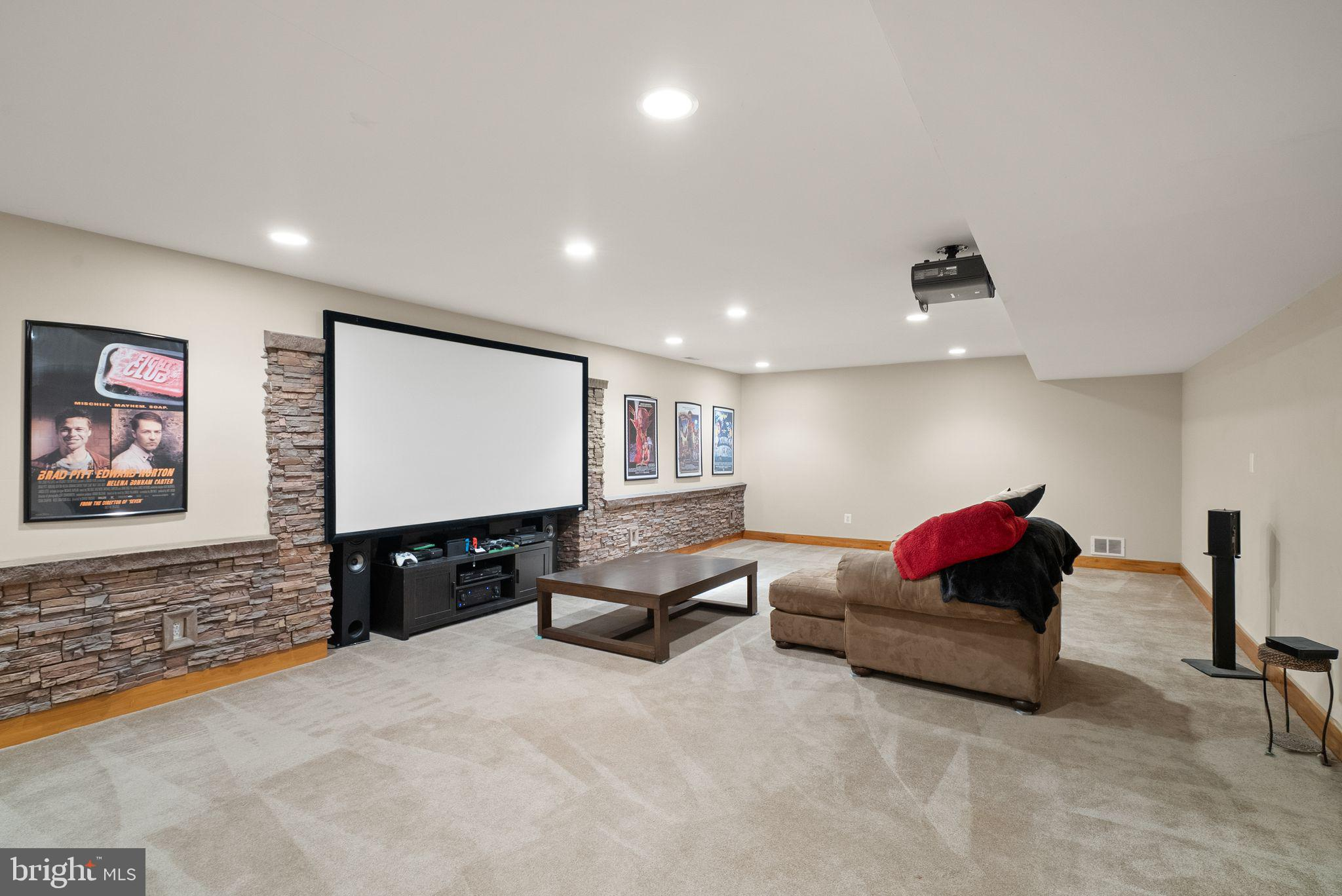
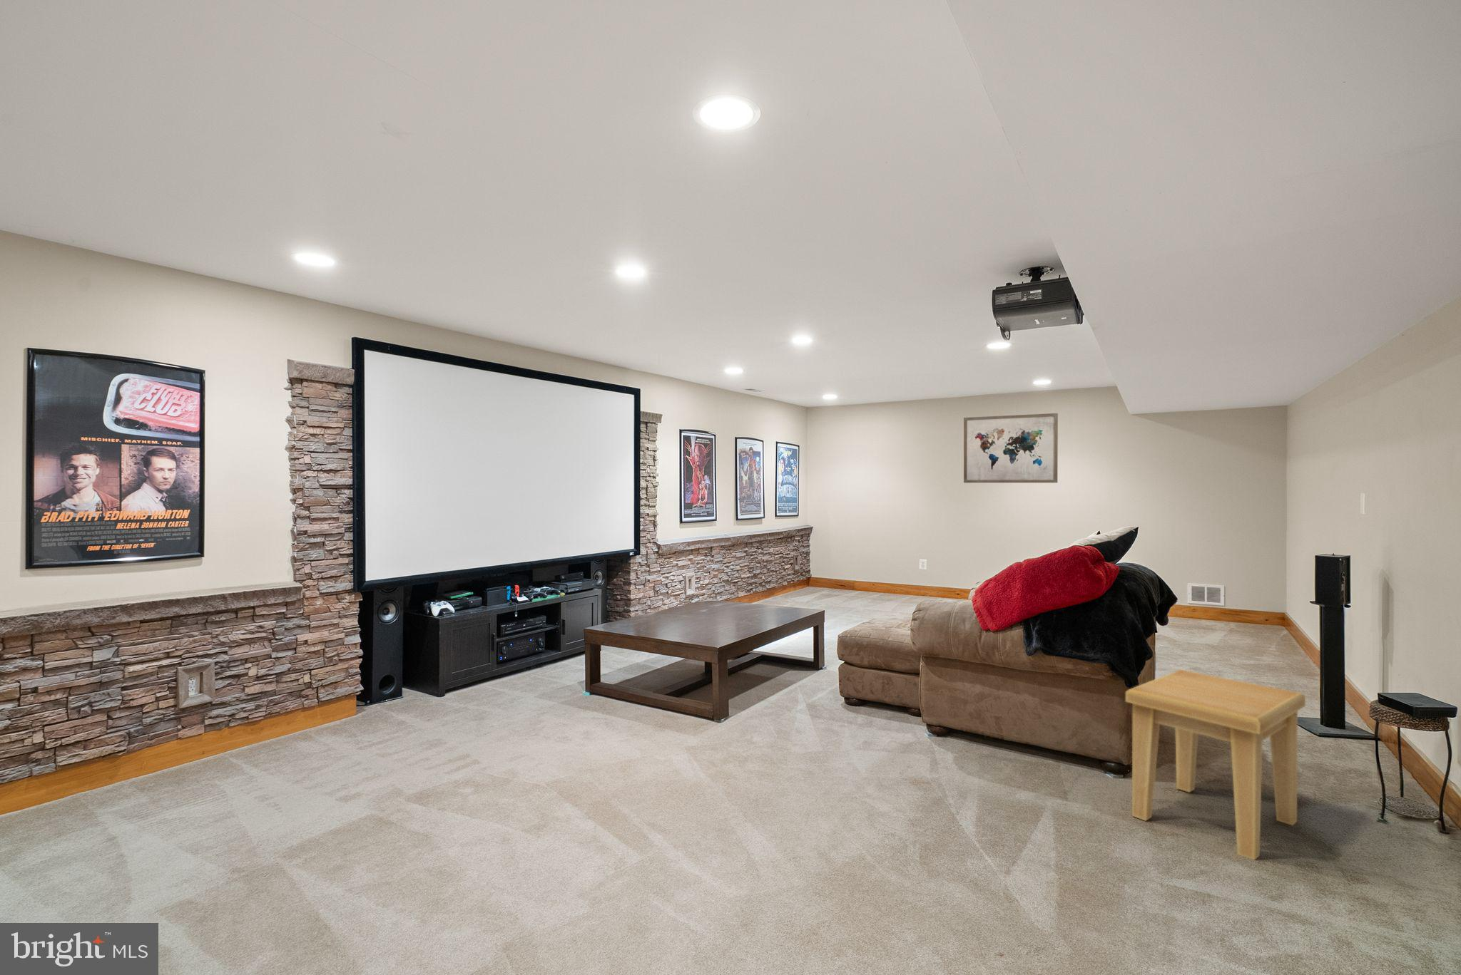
+ side table (1217, 739)
+ wall art (1009, 449)
